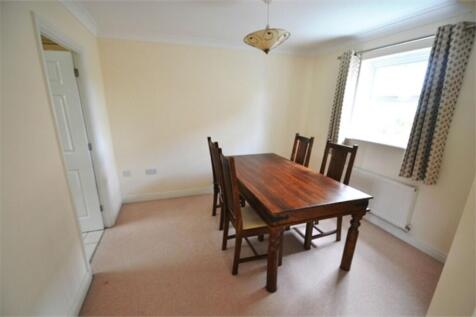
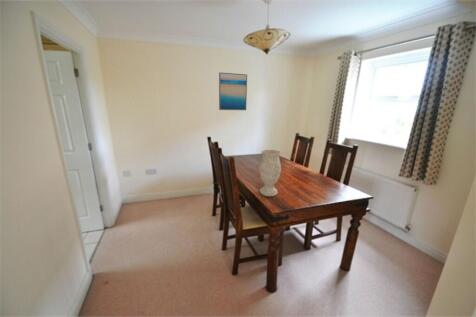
+ vase (269, 172)
+ wall art (233, 92)
